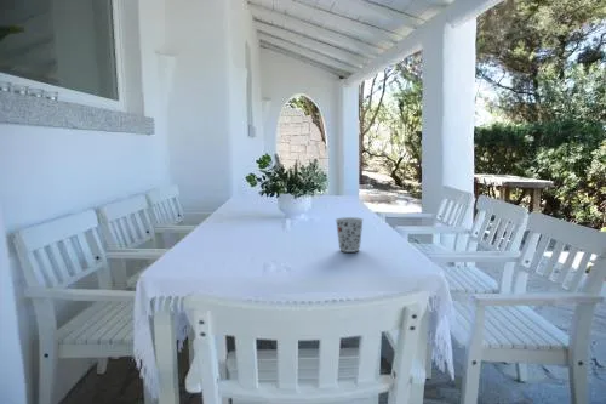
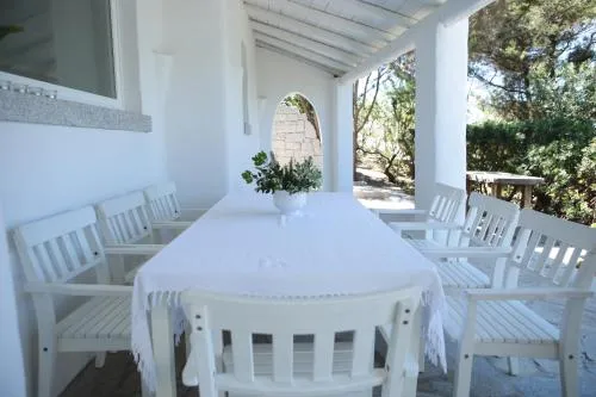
- cup (349, 234)
